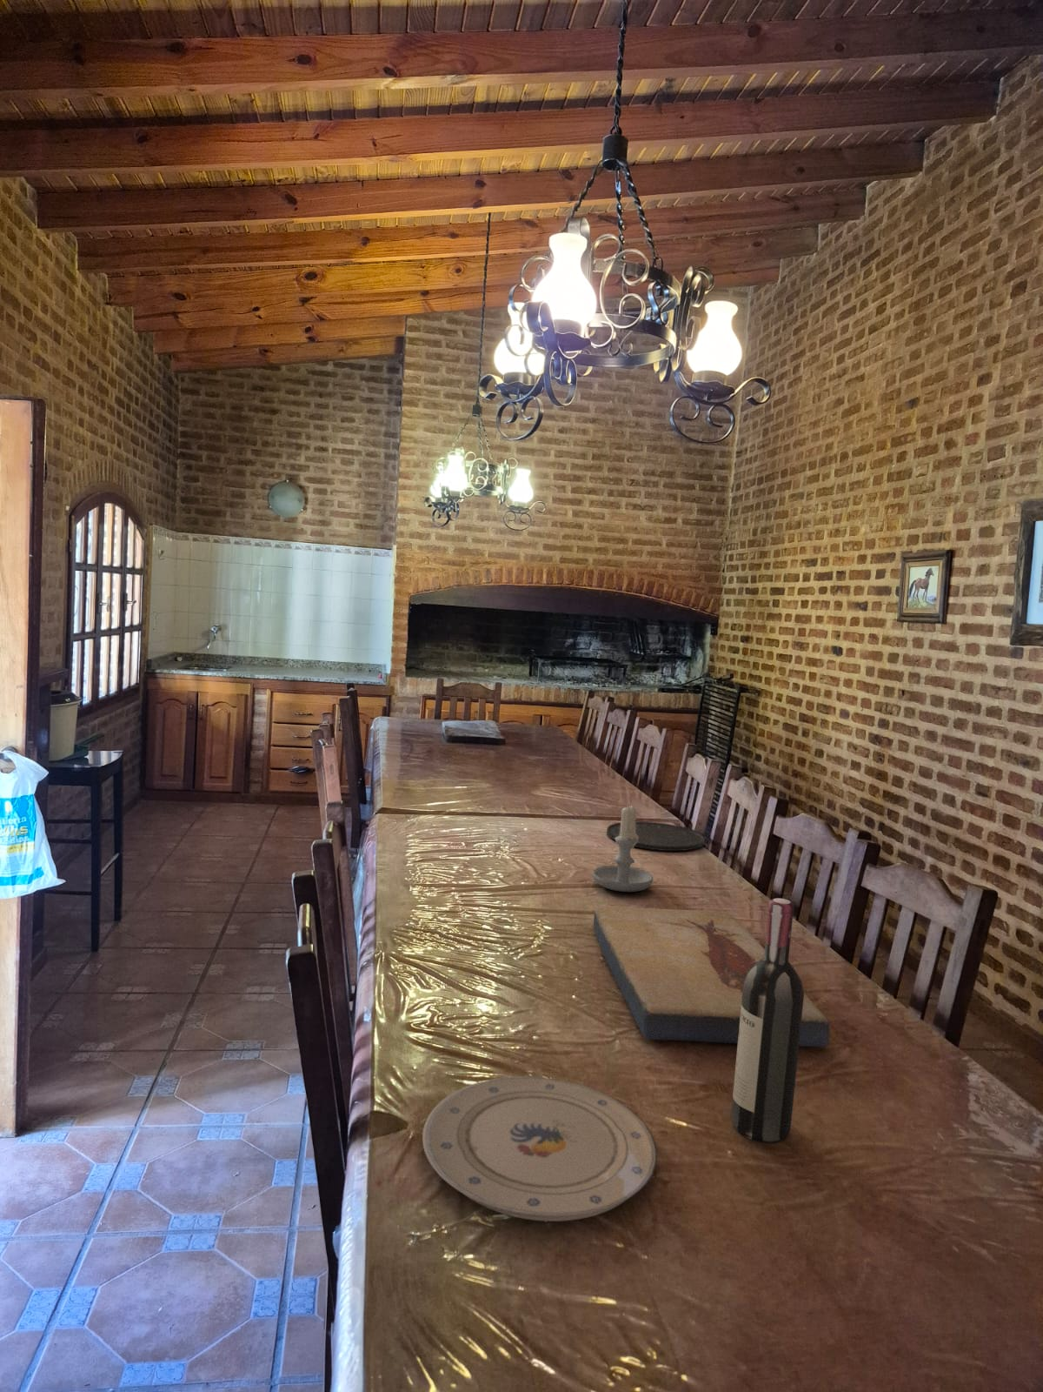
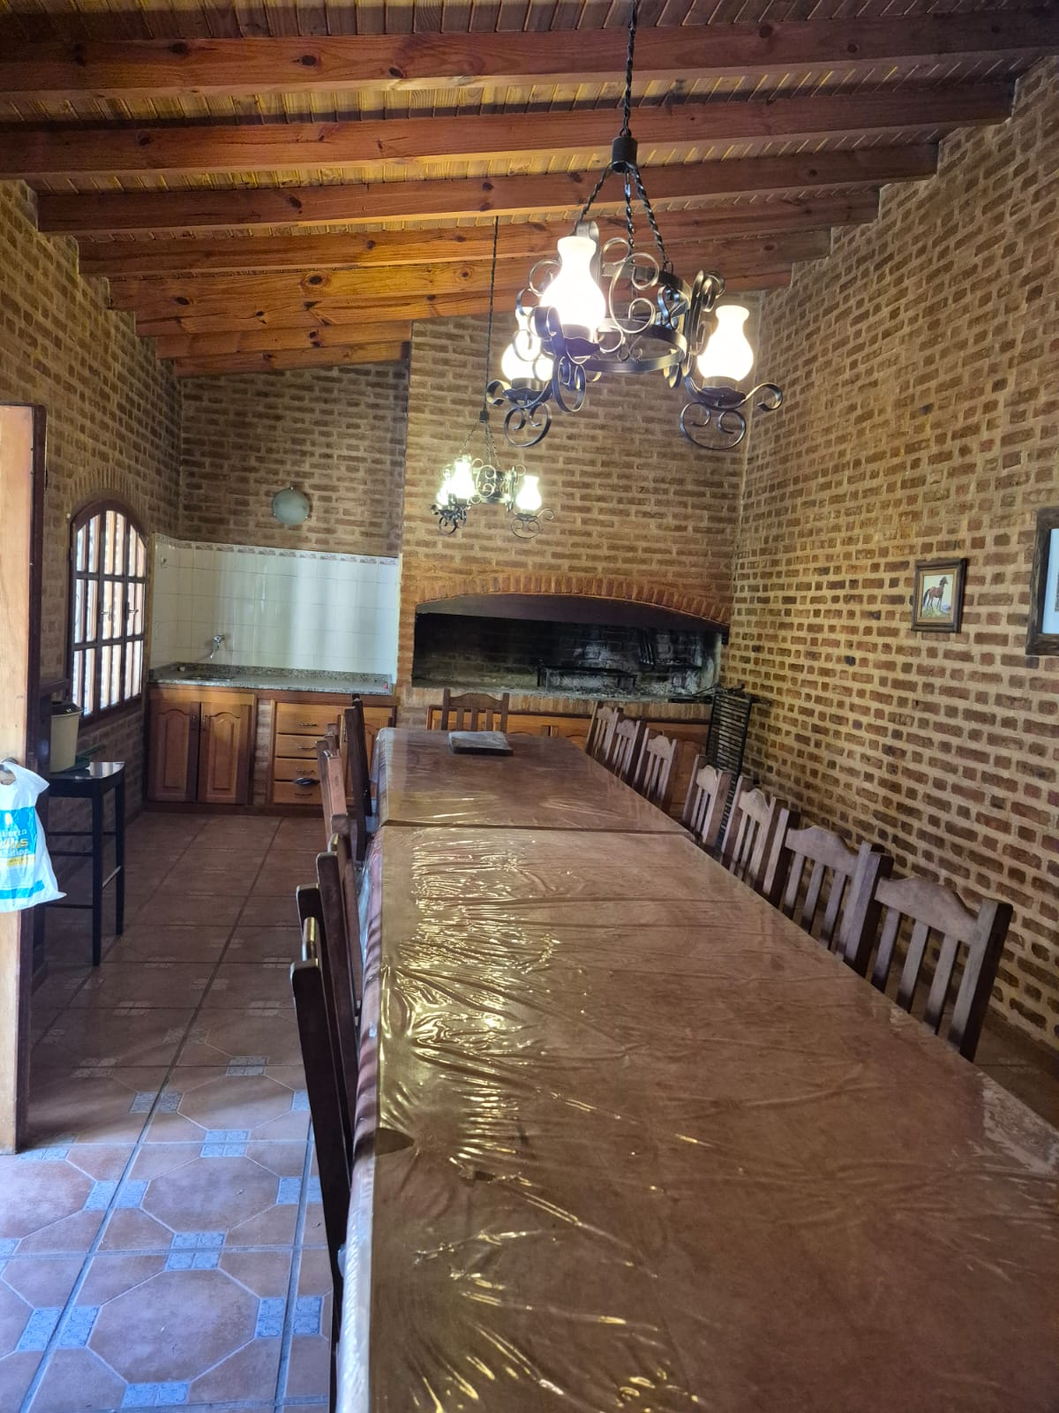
- plate (654, 835)
- fish fossil (694, 966)
- candle (624, 845)
- wine bottle (770, 1015)
- plate (539, 1142)
